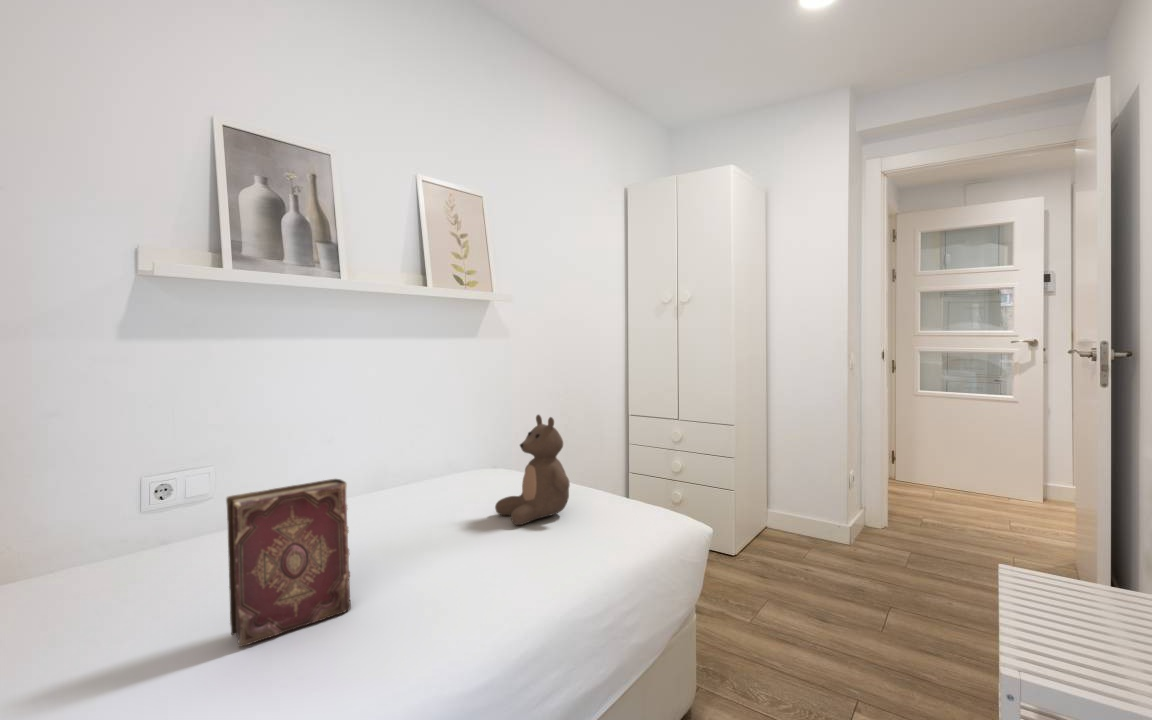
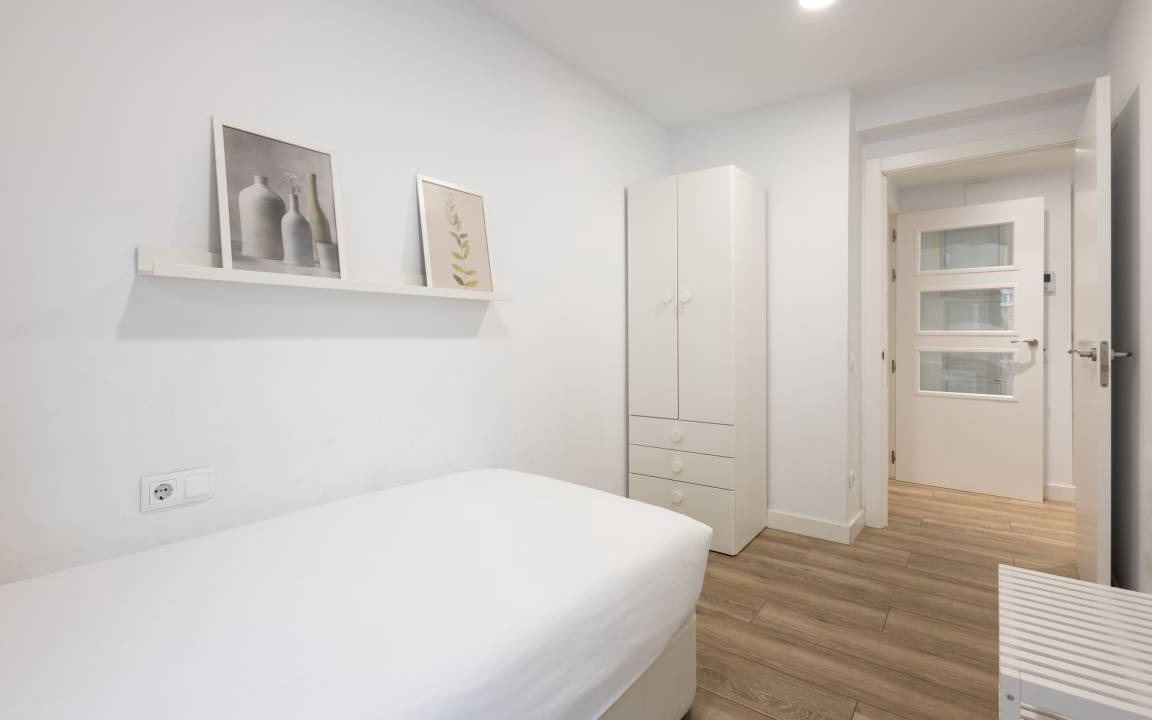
- teddy bear (532, 466)
- hardback book (293, 555)
